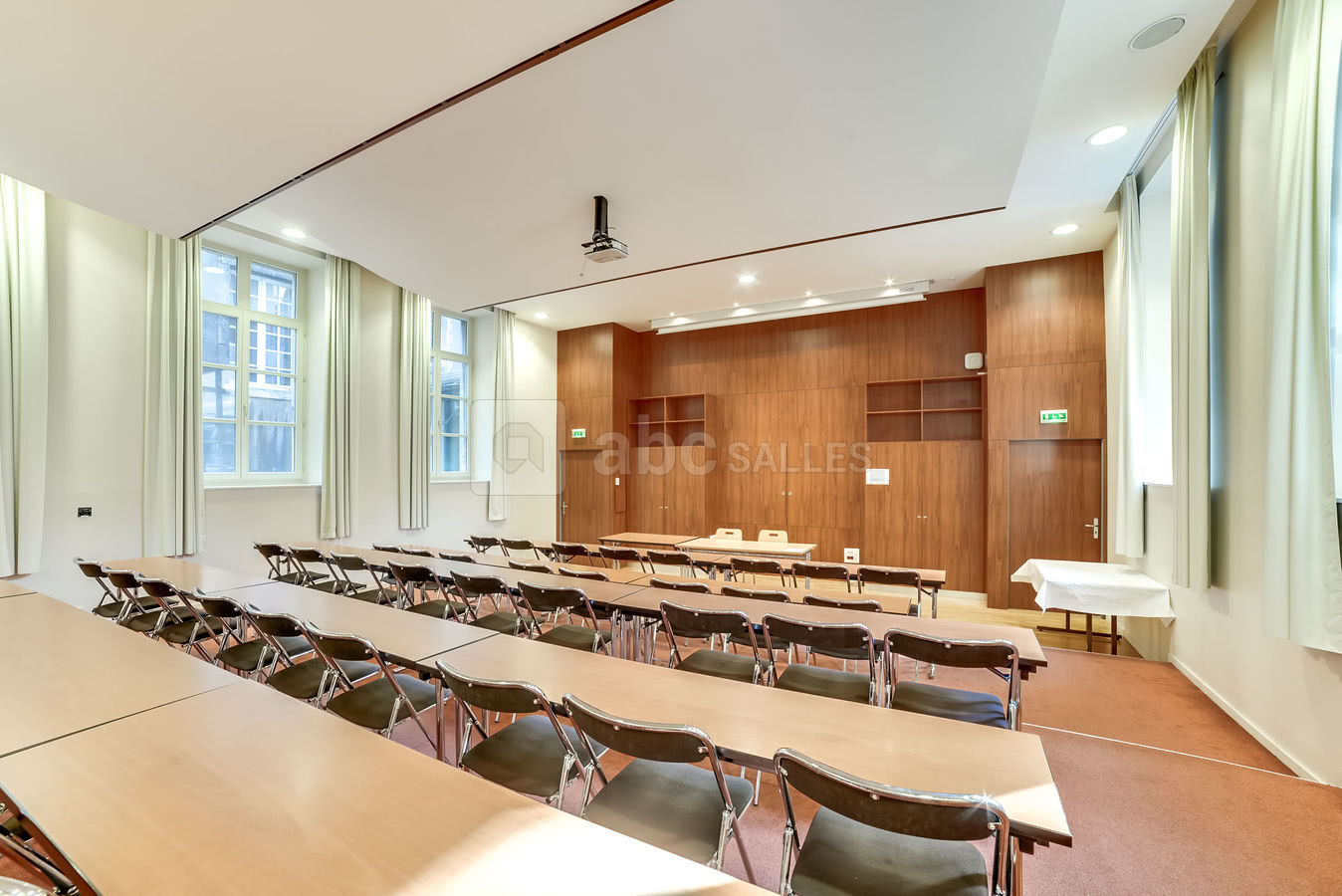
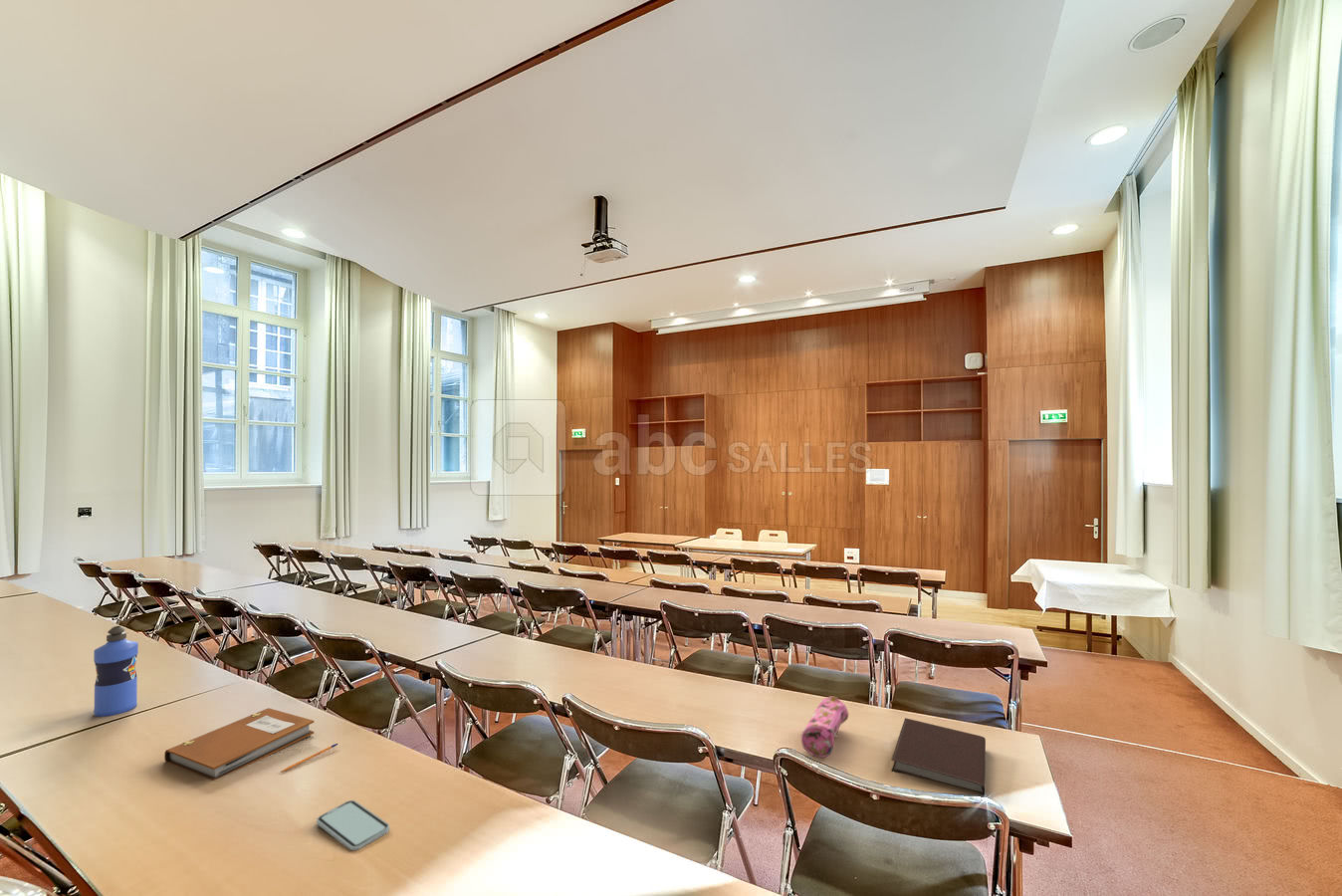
+ pen (310, 757)
+ pencil case (825, 725)
+ water bottle (115, 668)
+ notebook (245, 739)
+ notebook (940, 753)
+ smartphone (352, 823)
